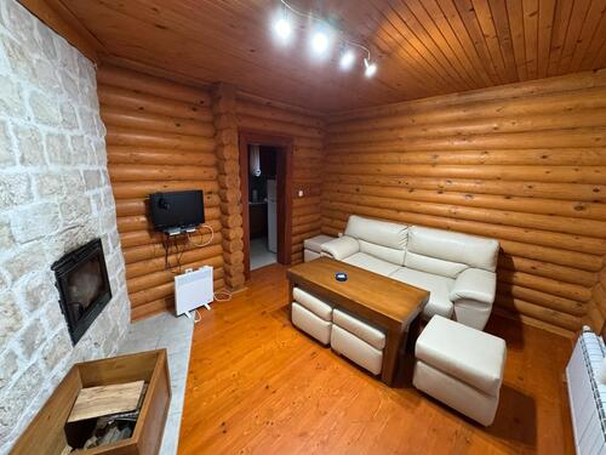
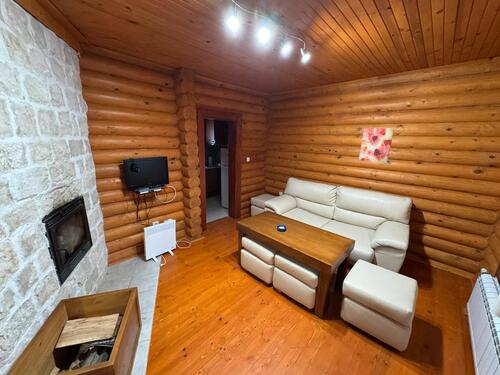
+ wall art (375, 145)
